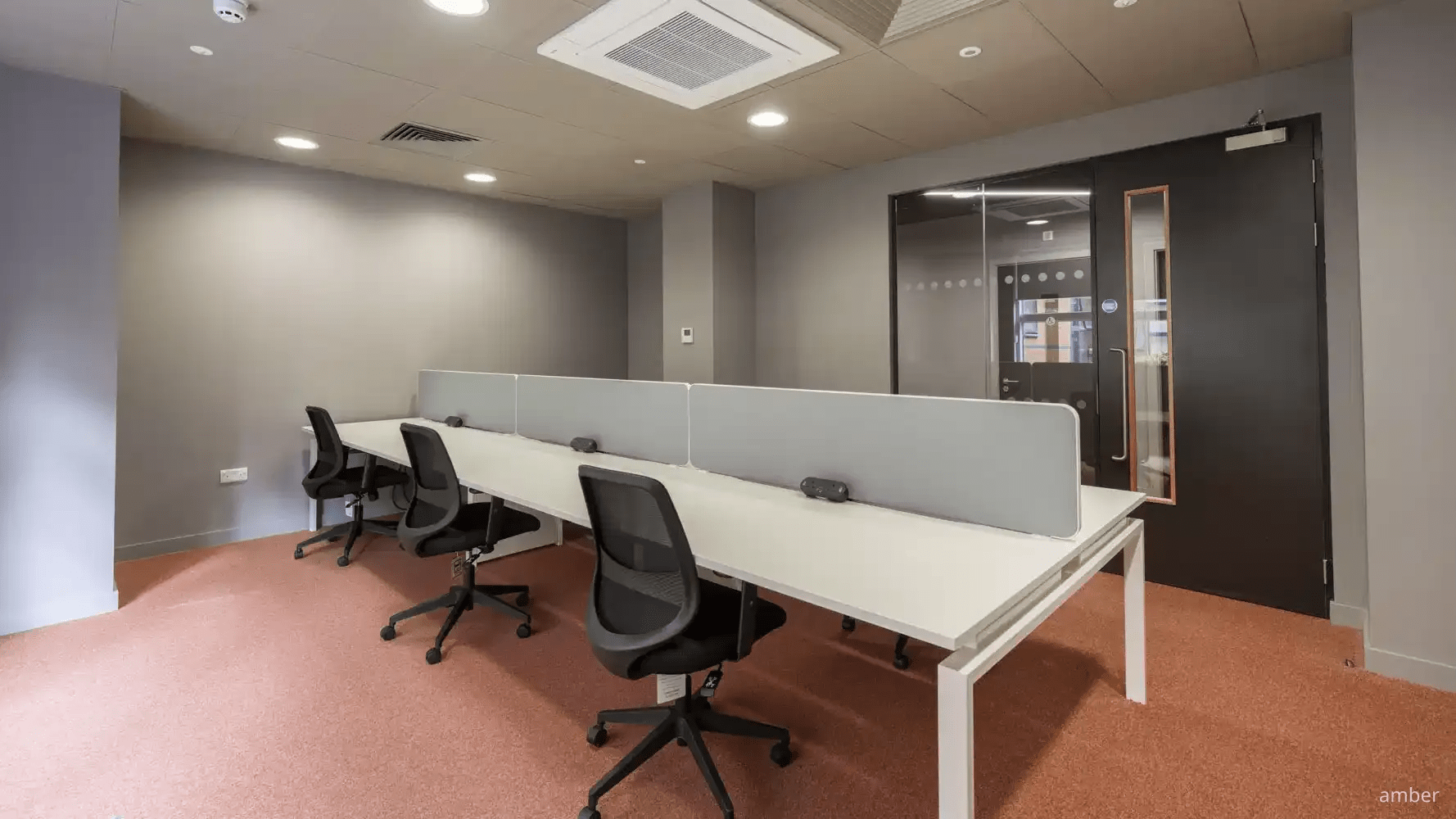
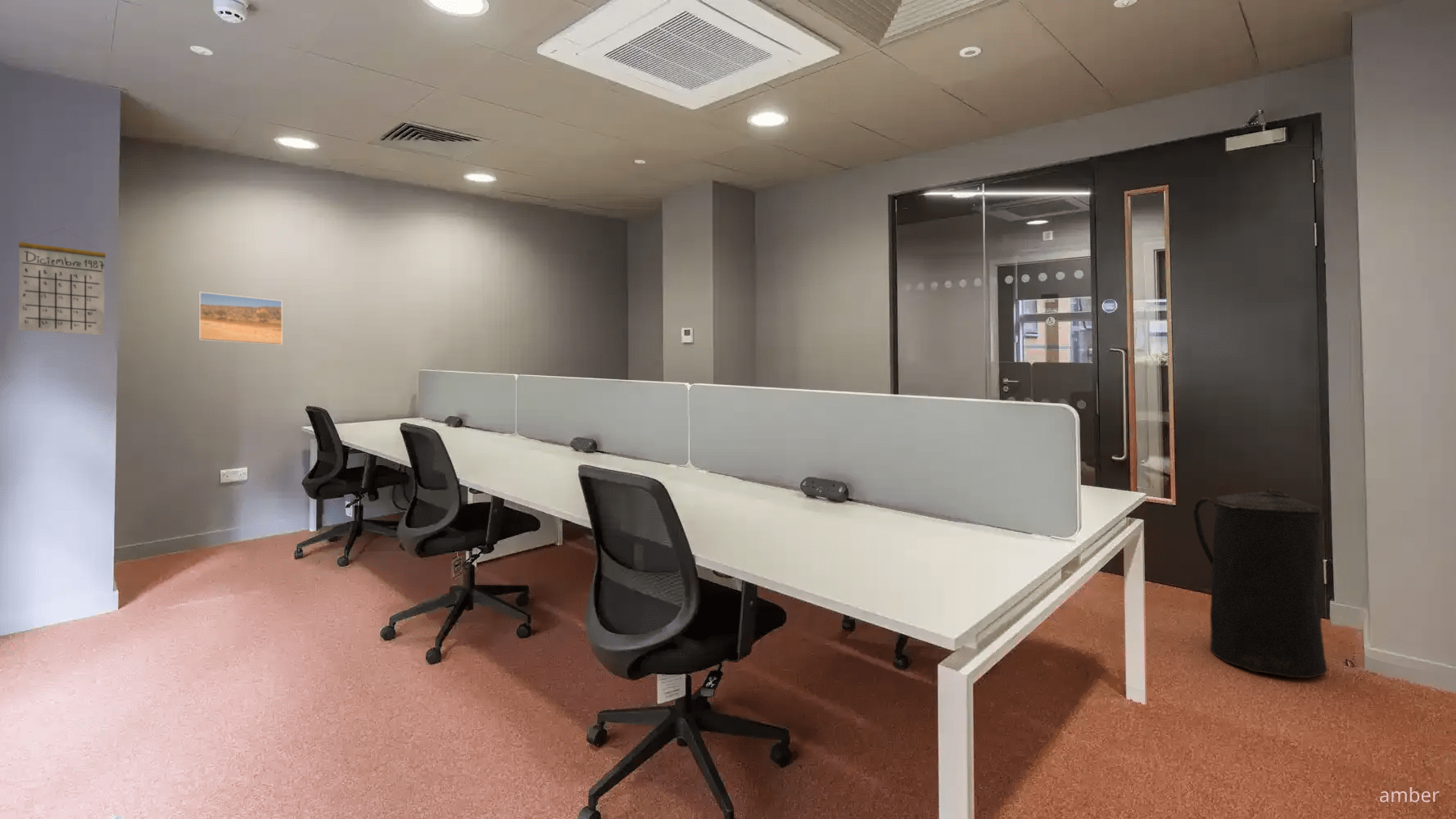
+ calendar (63, 279)
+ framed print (242, 319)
+ trash can (1254, 572)
